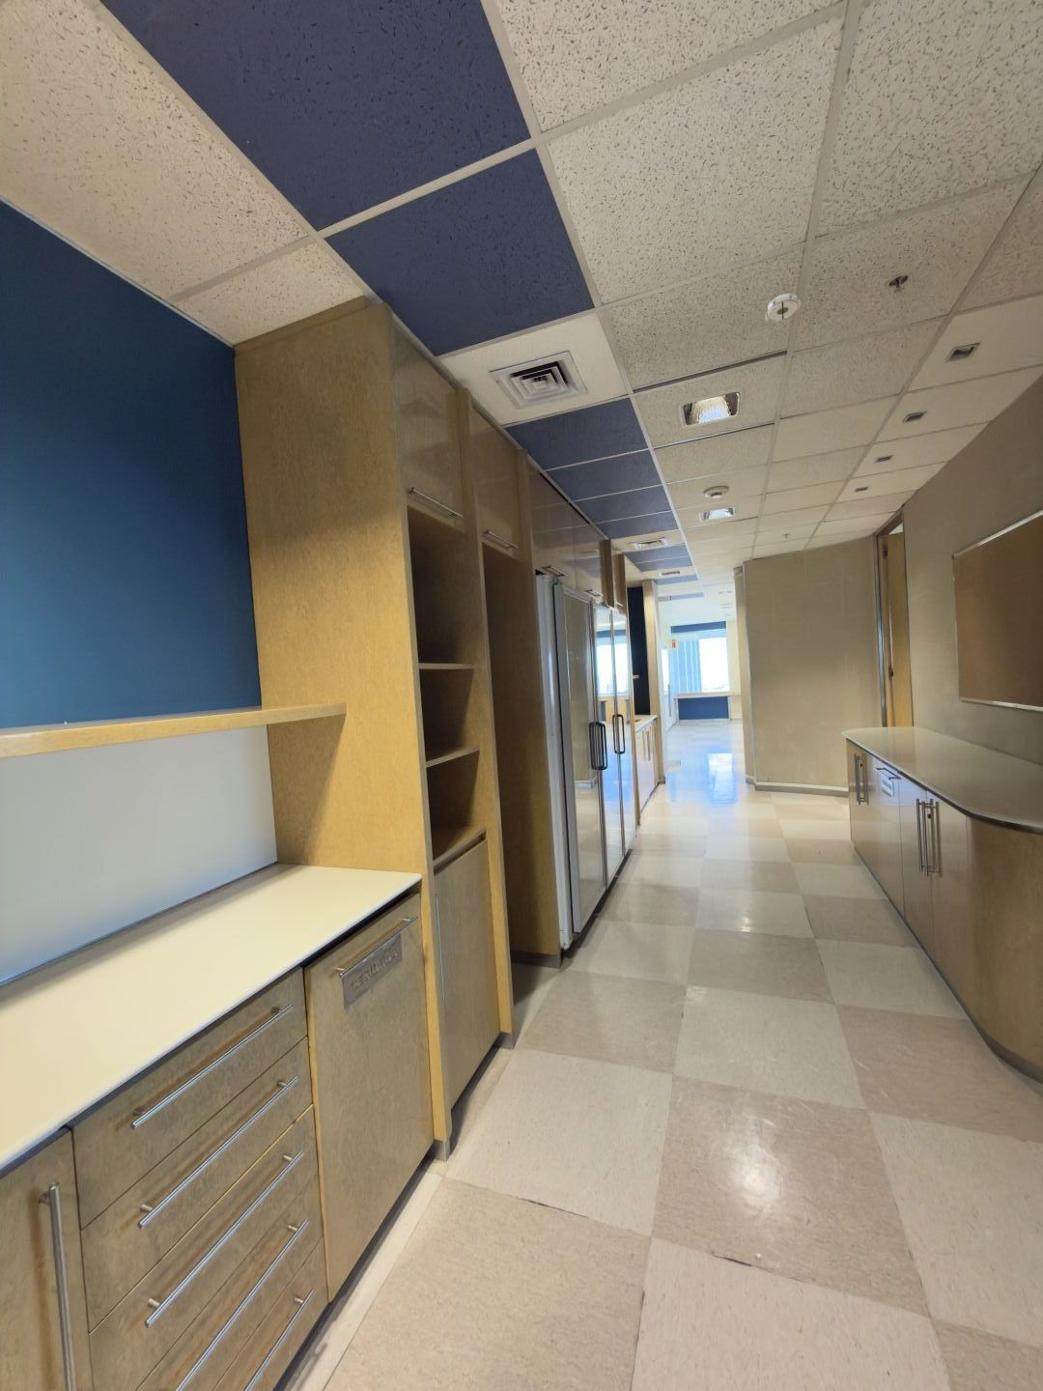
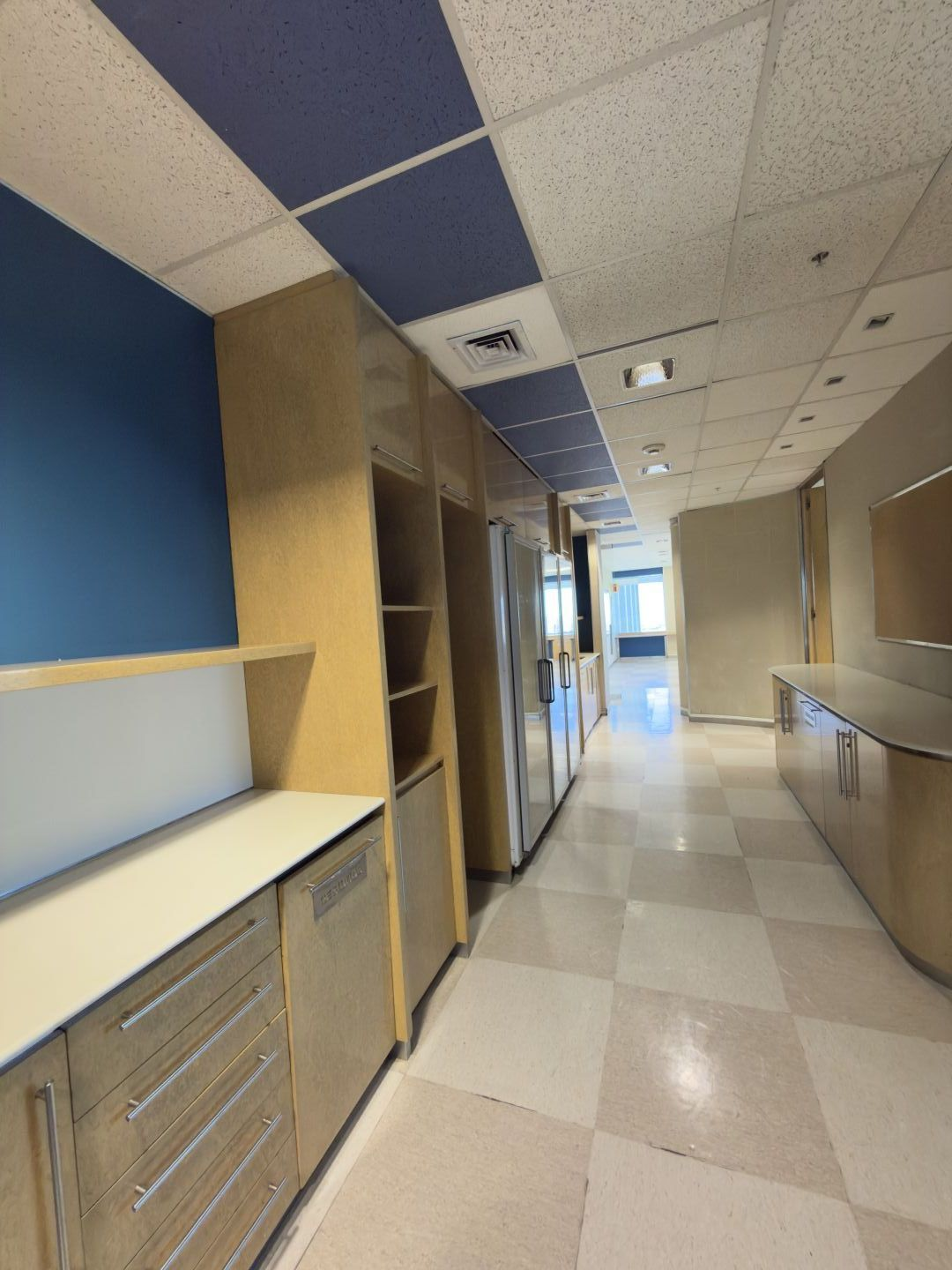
- smoke detector (781, 307)
